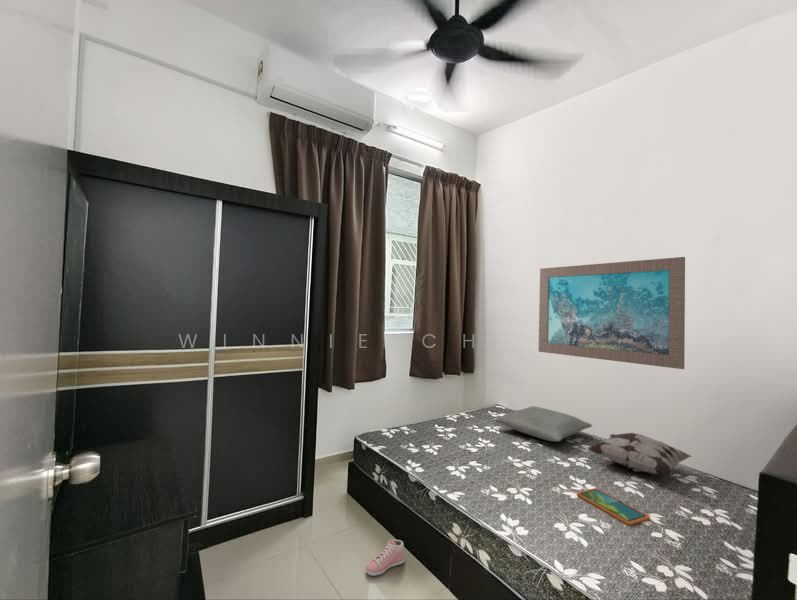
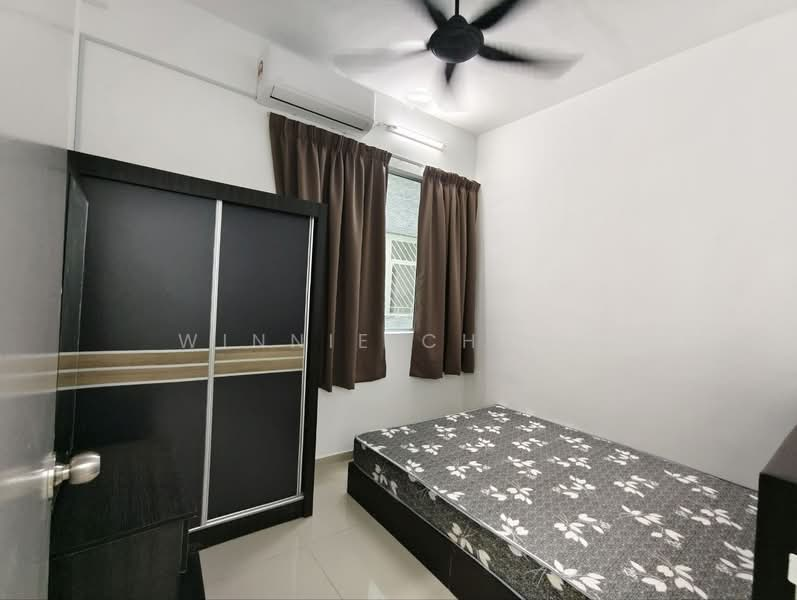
- tablet (611, 505)
- pillow (542, 422)
- sneaker (385, 554)
- decorative pillow (637, 451)
- wall art (601, 311)
